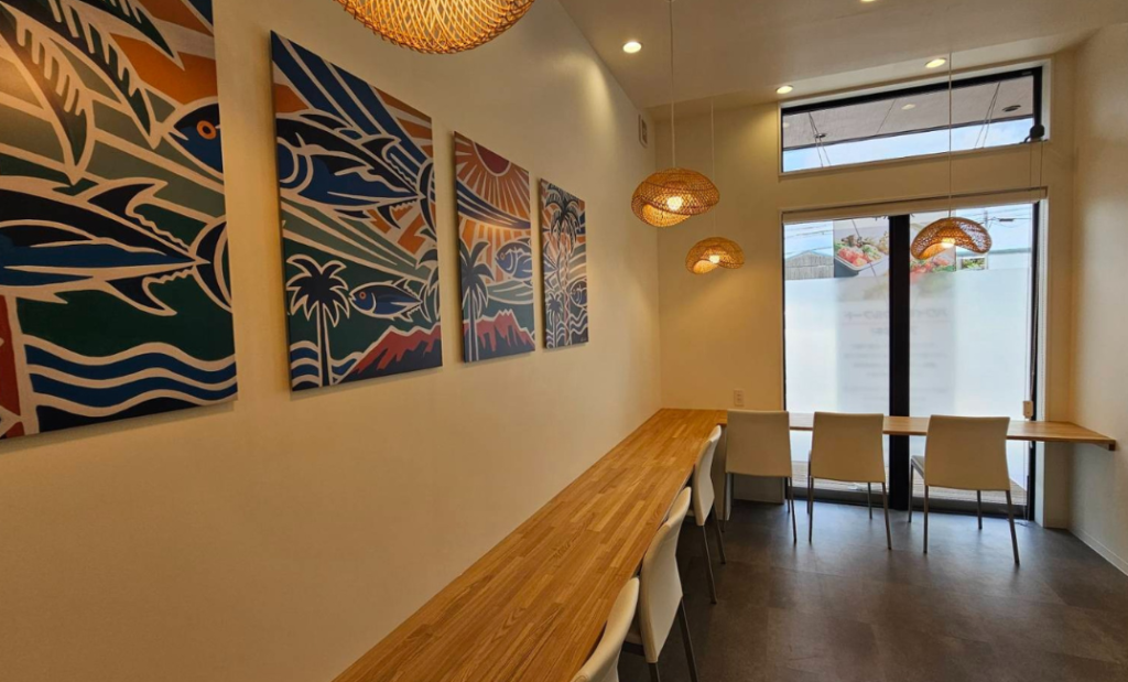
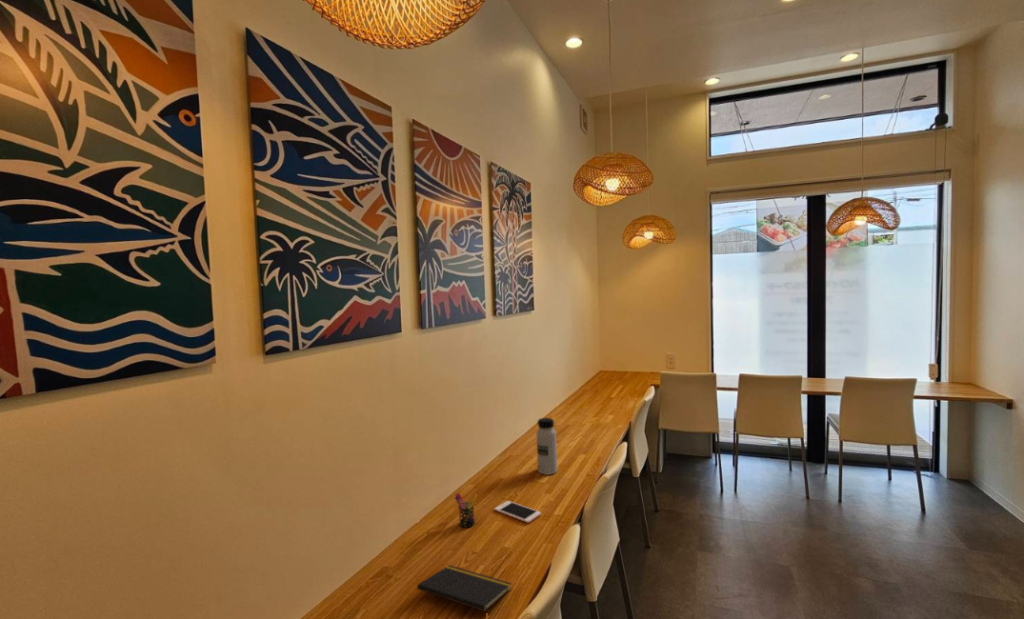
+ water bottle (546, 445)
+ cell phone (517, 511)
+ pen holder (465, 508)
+ notepad (465, 586)
